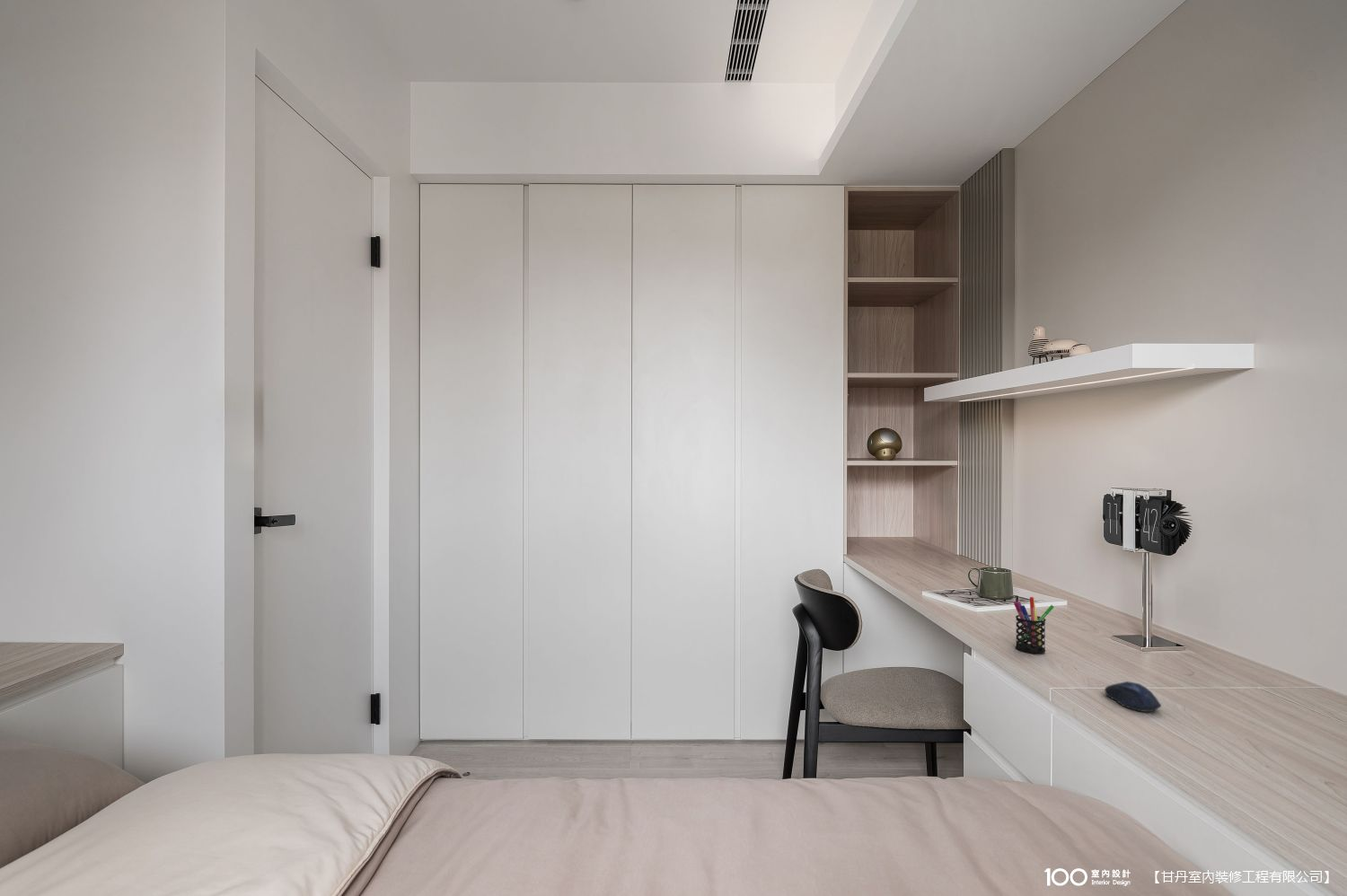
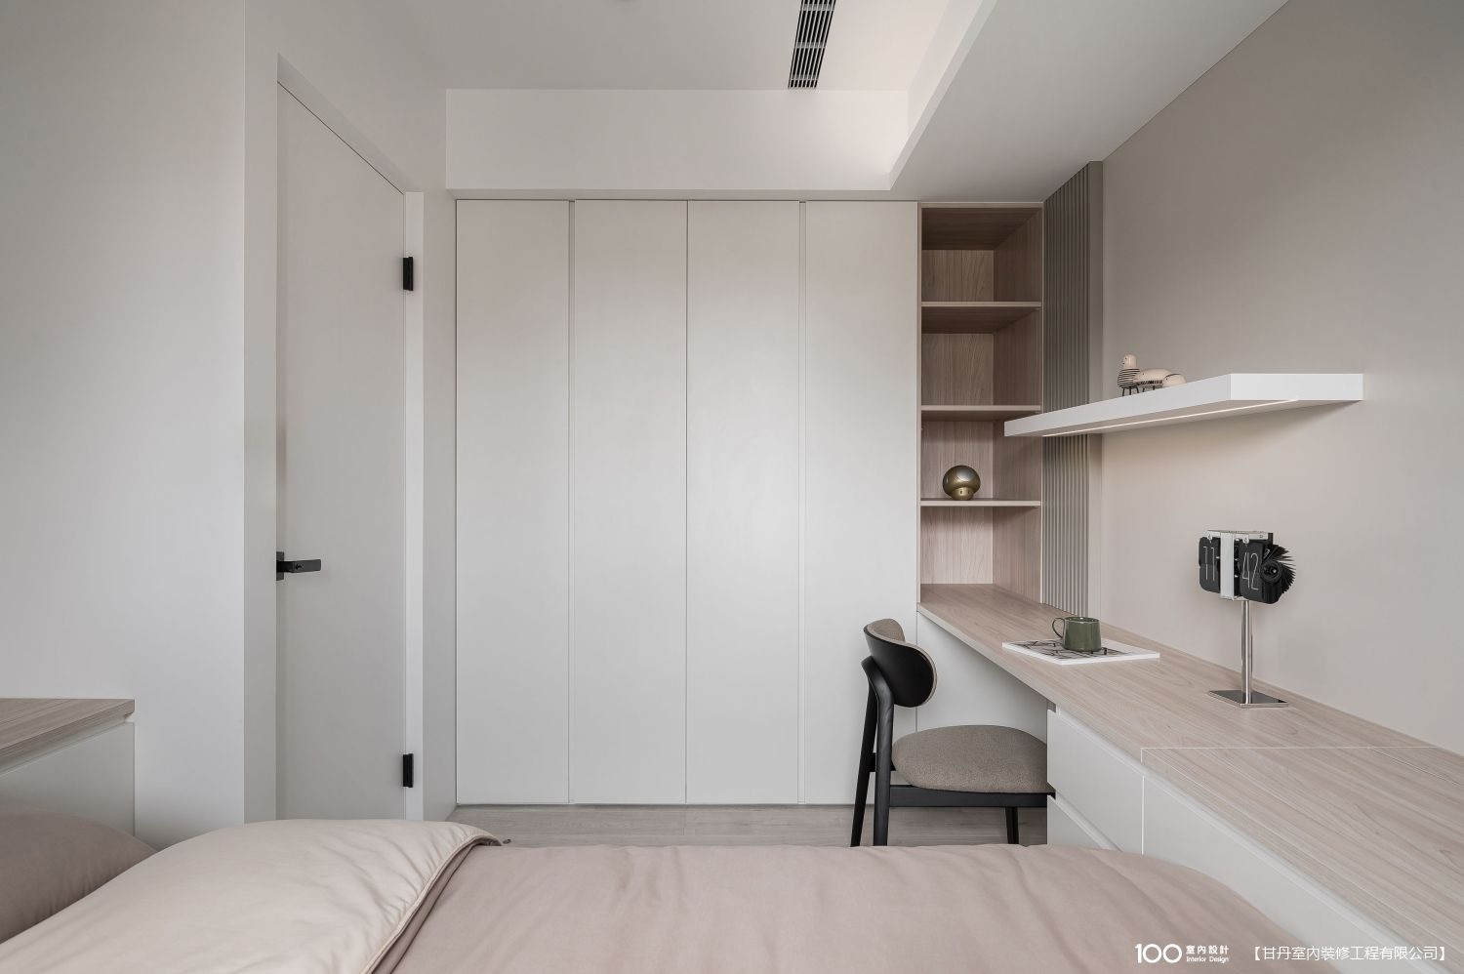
- pen holder (1034, 622)
- computer mouse (1133, 691)
